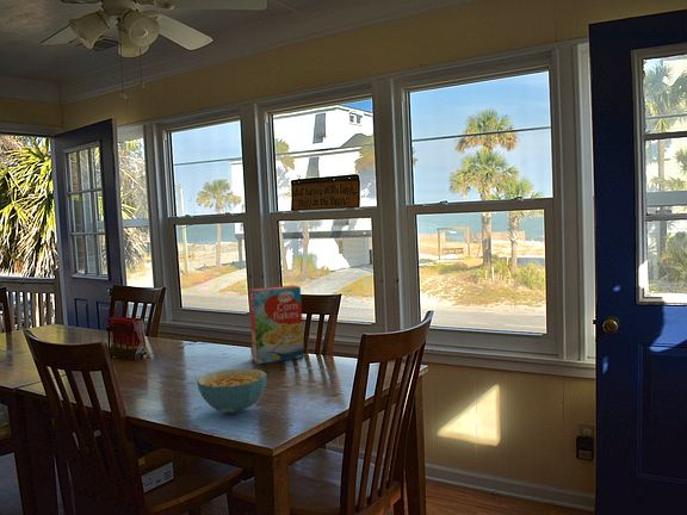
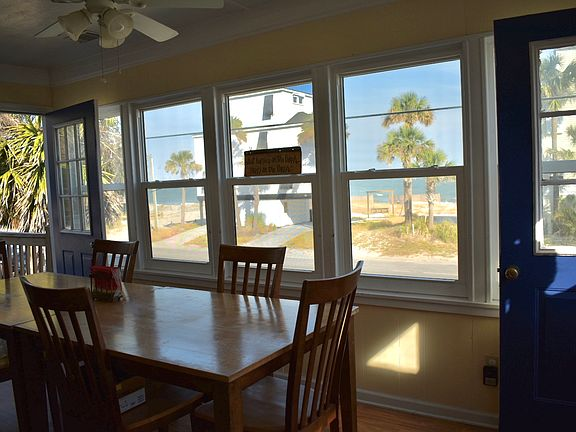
- cereal bowl (233, 393)
- cereal box (276, 323)
